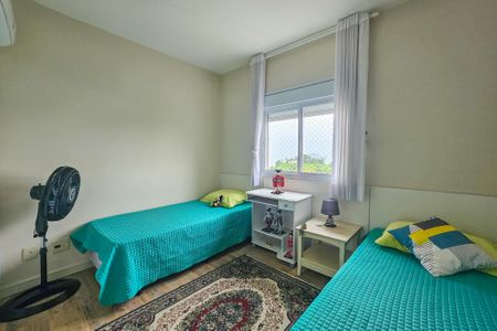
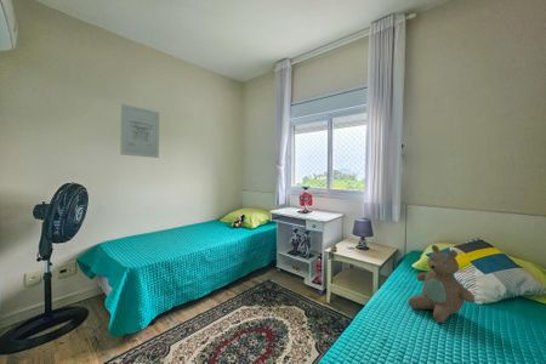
+ wall art (141, 132)
+ teddy bear (437, 279)
